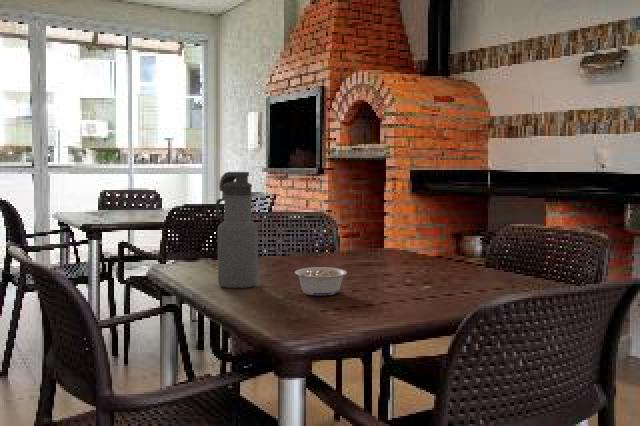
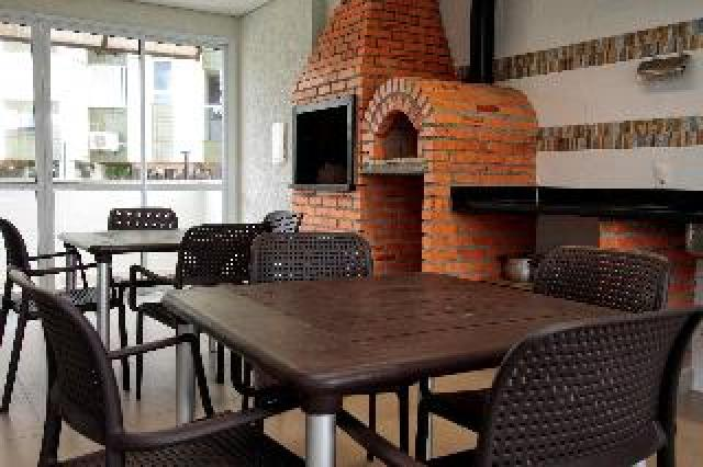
- water bottle (237, 228)
- legume (320, 280)
